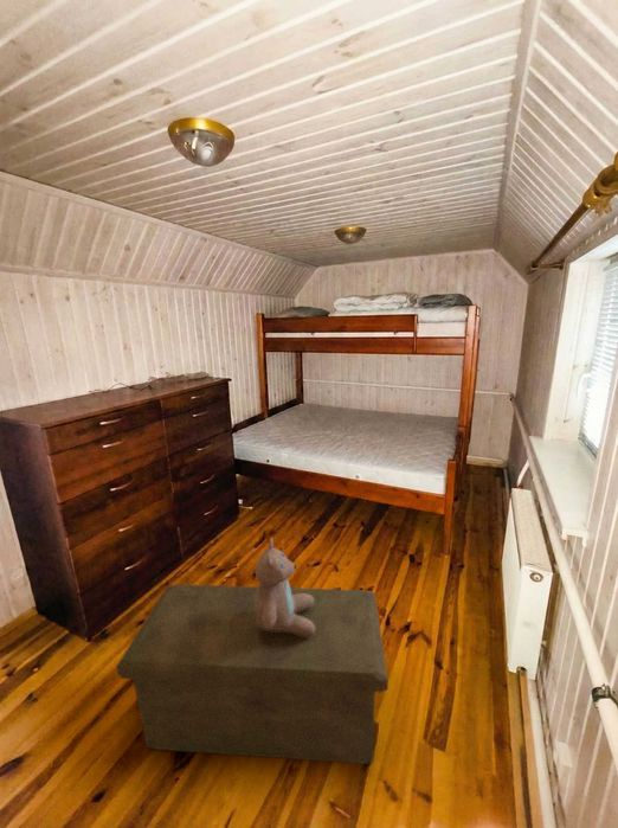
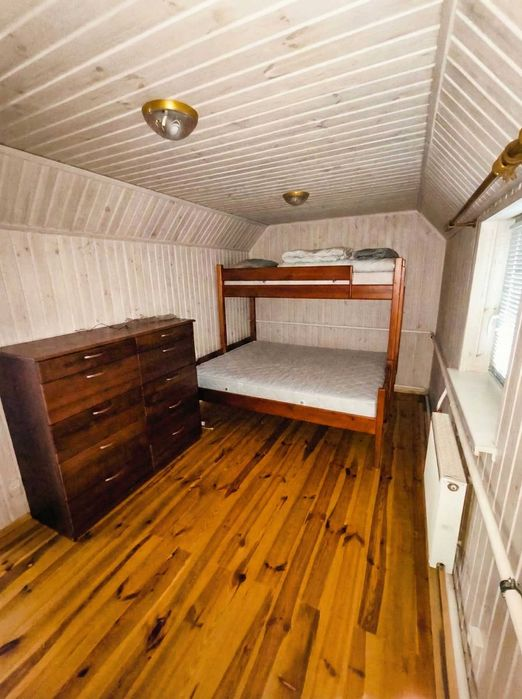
- teddy bear (284, 584)
- storage bench (262, 666)
